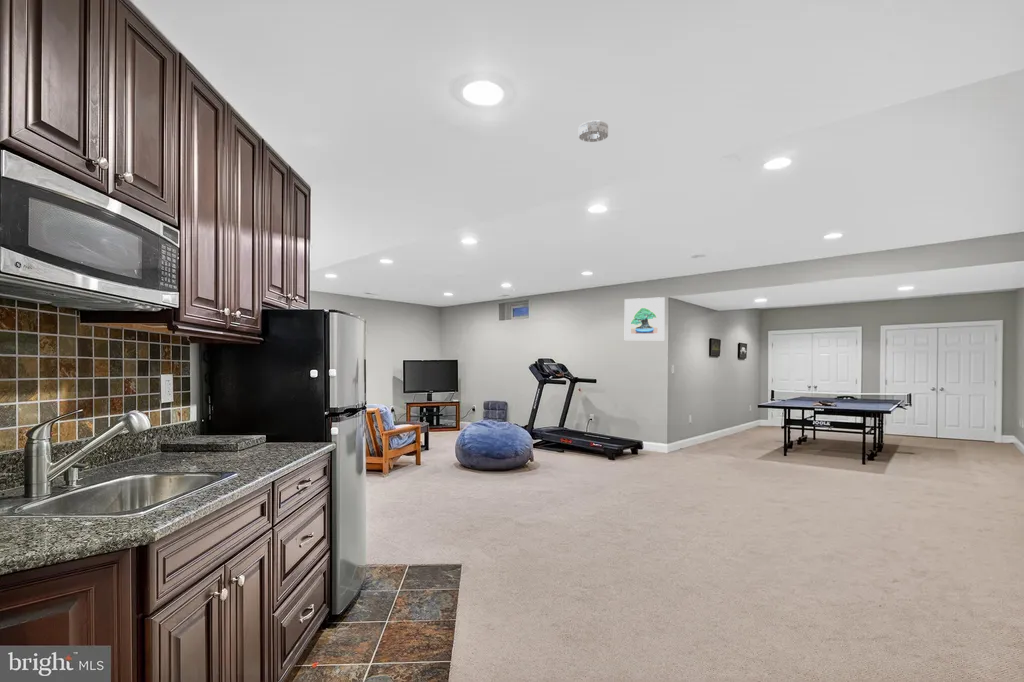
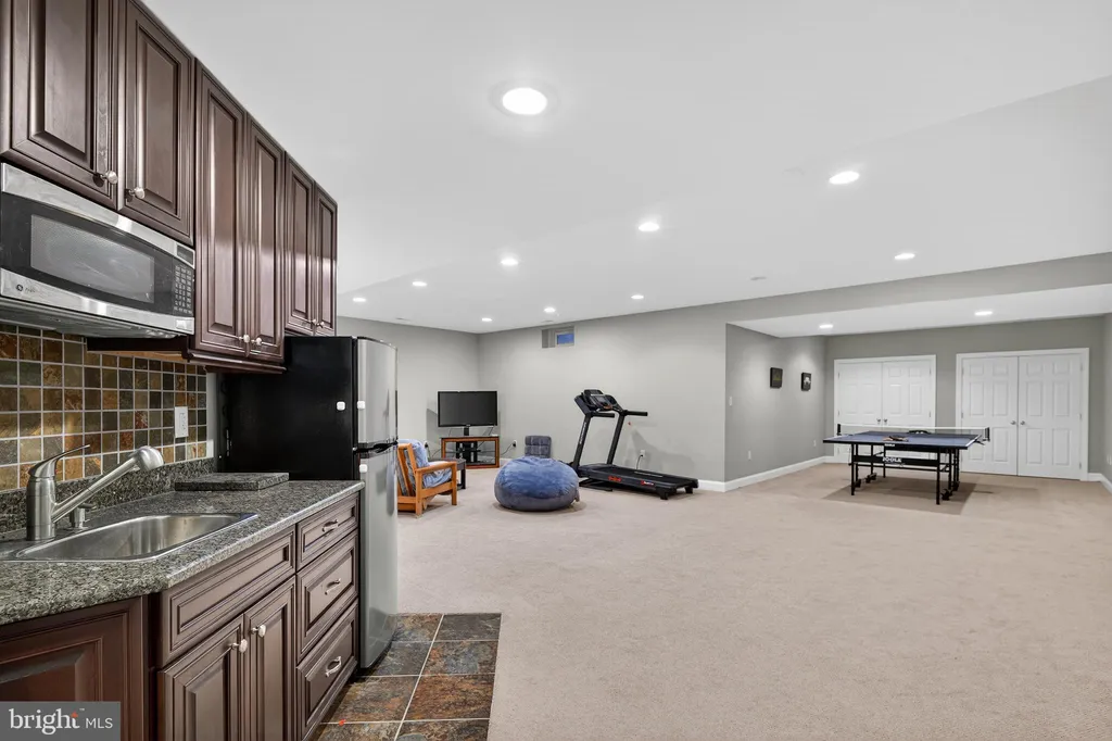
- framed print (644, 319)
- smoke detector (593, 130)
